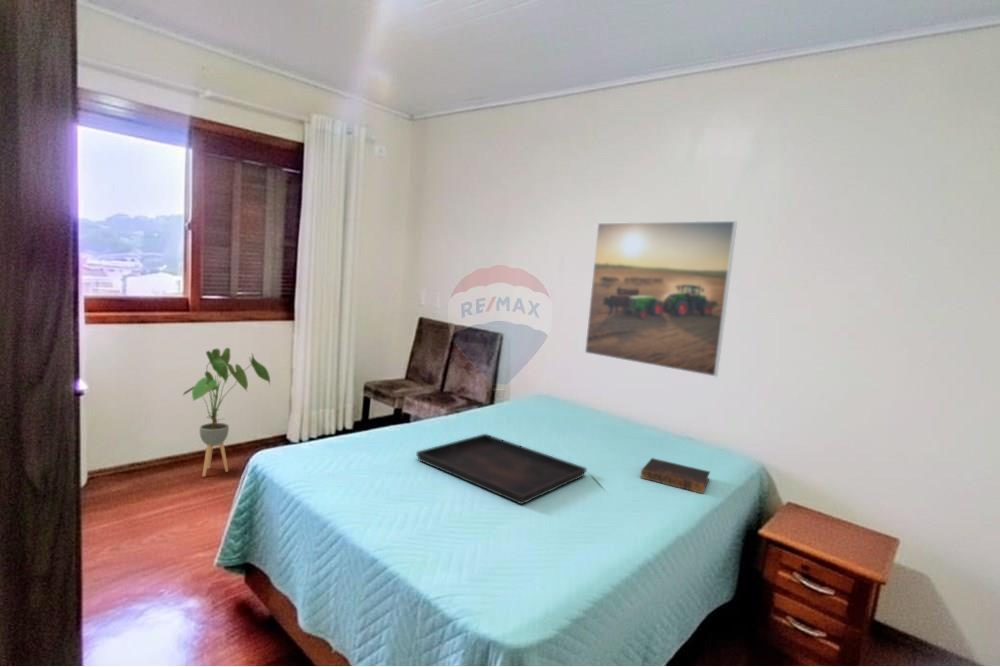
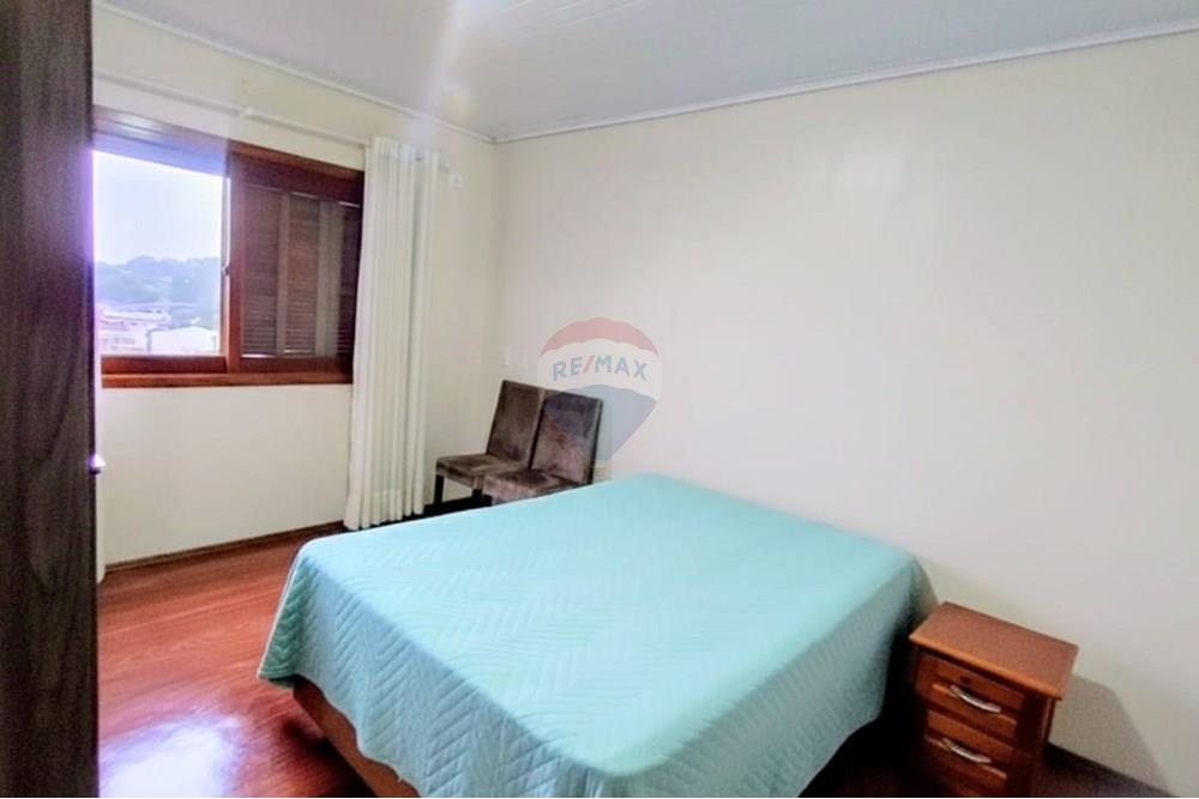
- book (675, 474)
- house plant (219, 409)
- serving tray (500, 464)
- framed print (653, 293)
